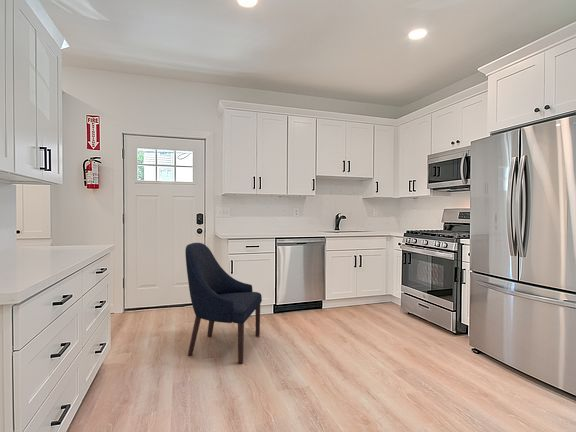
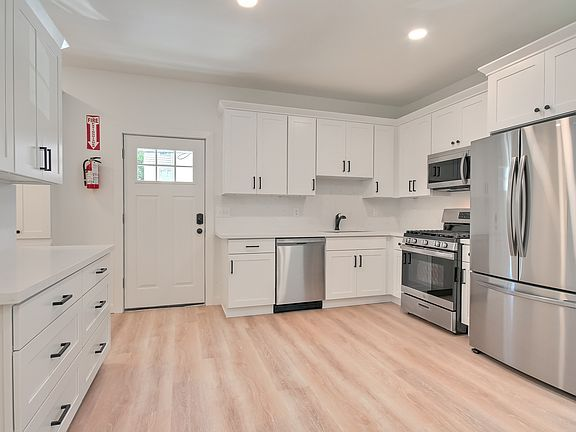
- chair (221, 294)
